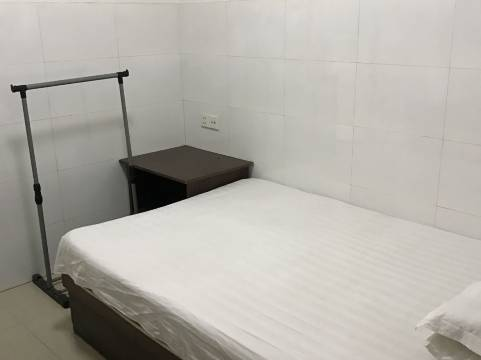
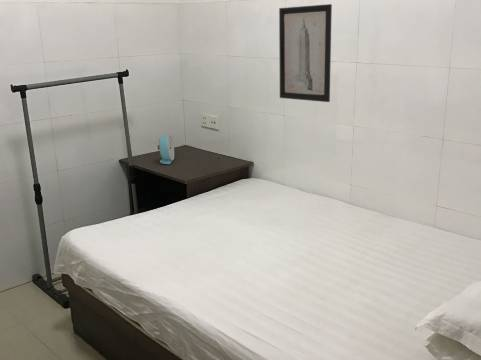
+ alarm clock (165, 148)
+ wall art (304, 54)
